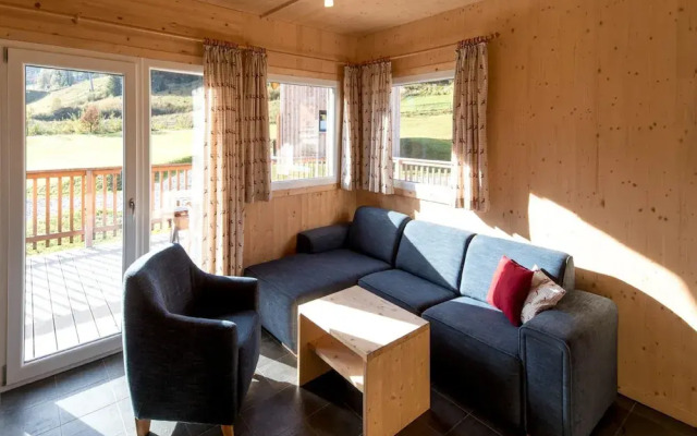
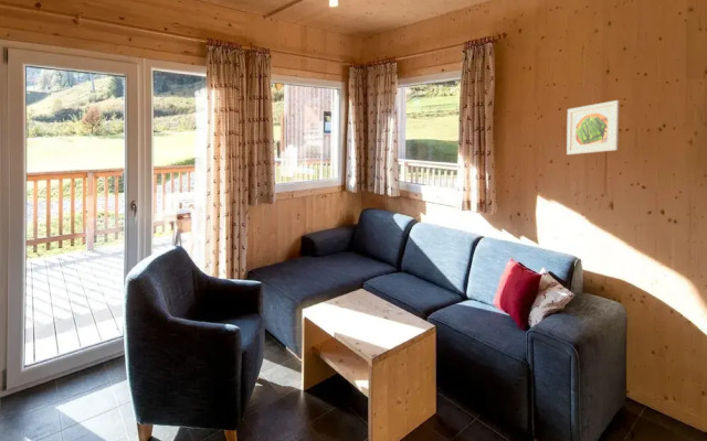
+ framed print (591, 128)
